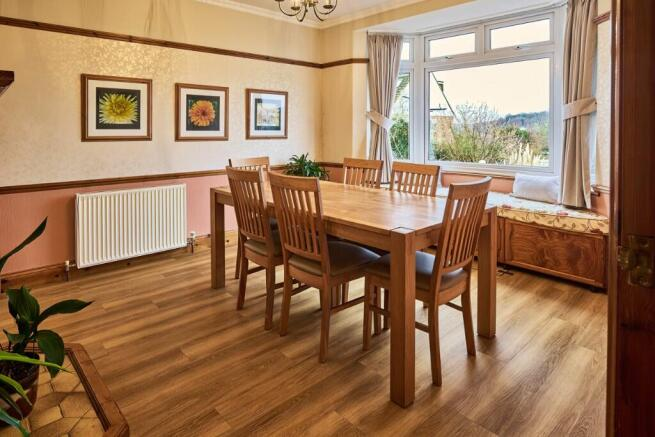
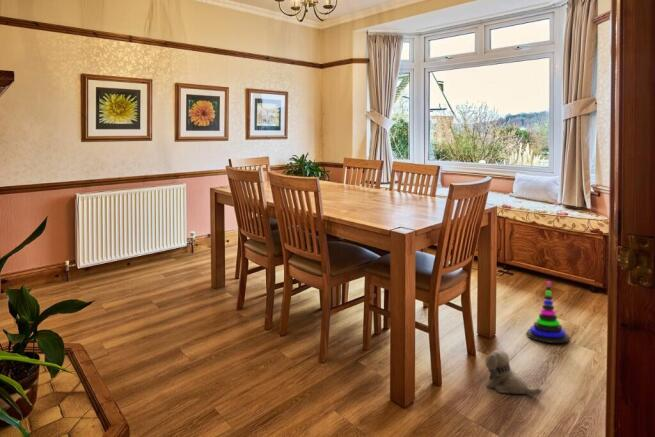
+ stacking toy (548, 309)
+ plush toy (510, 372)
